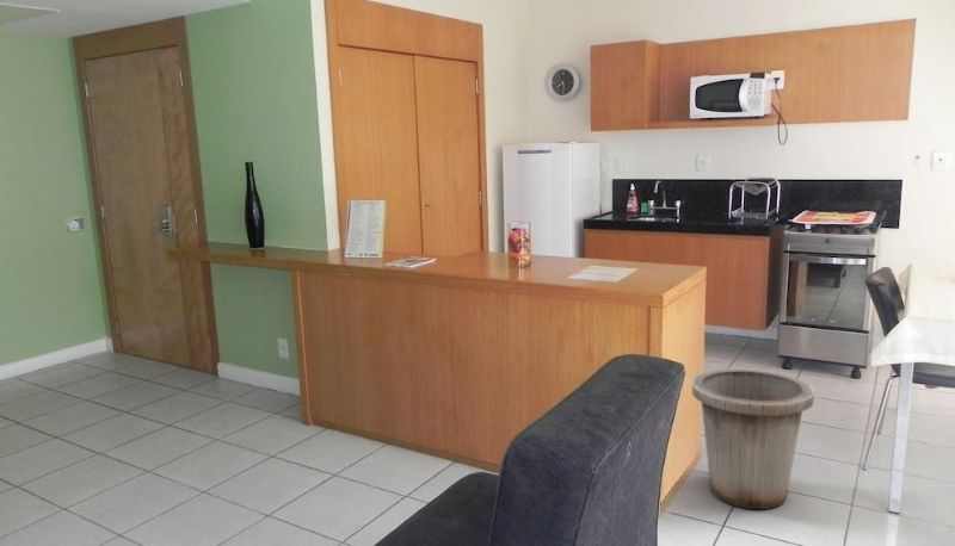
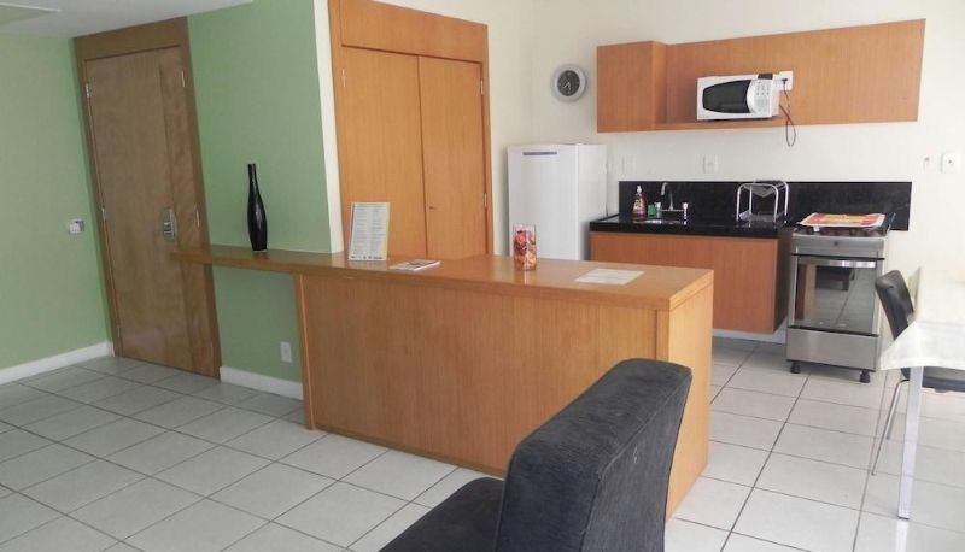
- trash can (748, 439)
